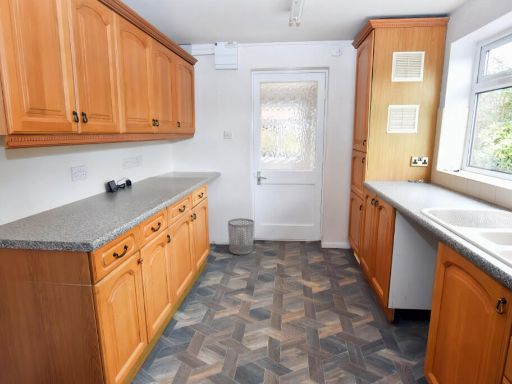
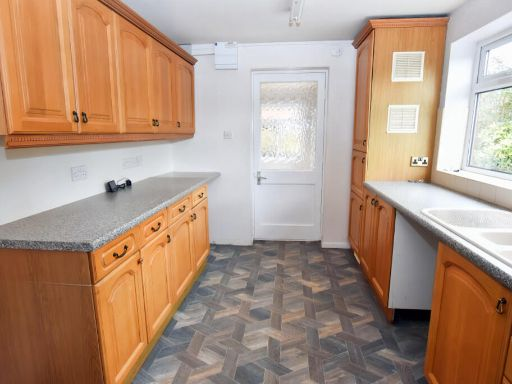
- waste bin (241, 236)
